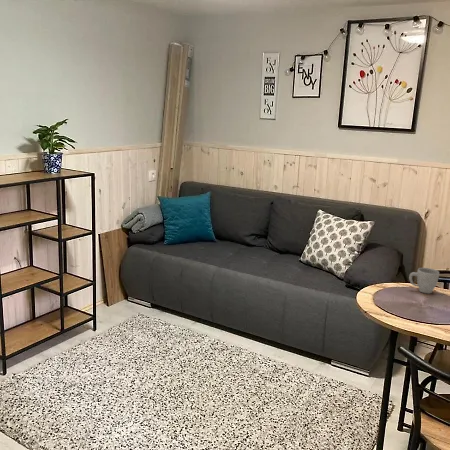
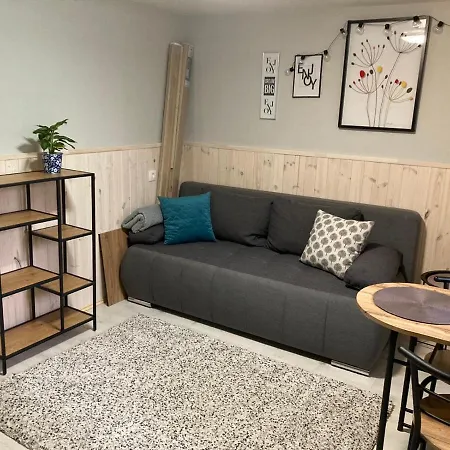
- mug (423, 280)
